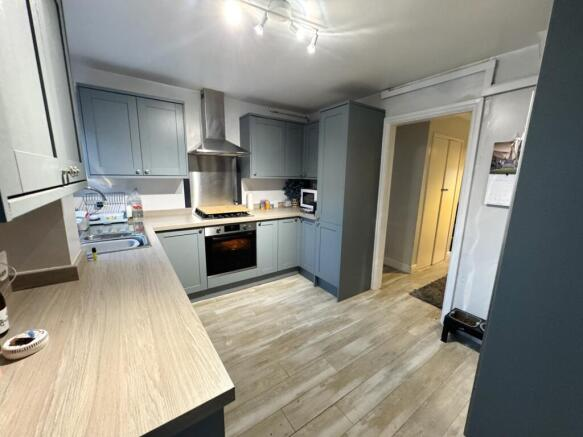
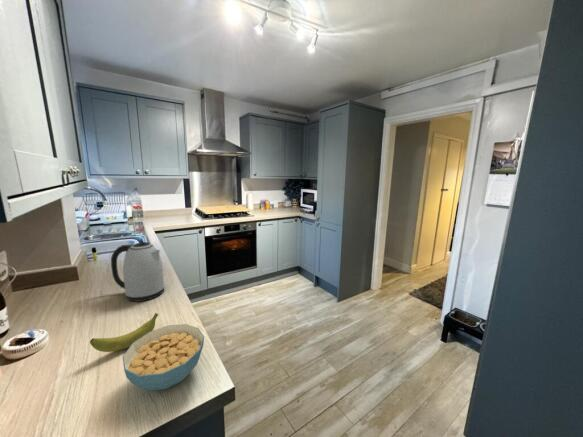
+ banana (128, 335)
+ kettle (136, 268)
+ cereal bowl (167, 361)
